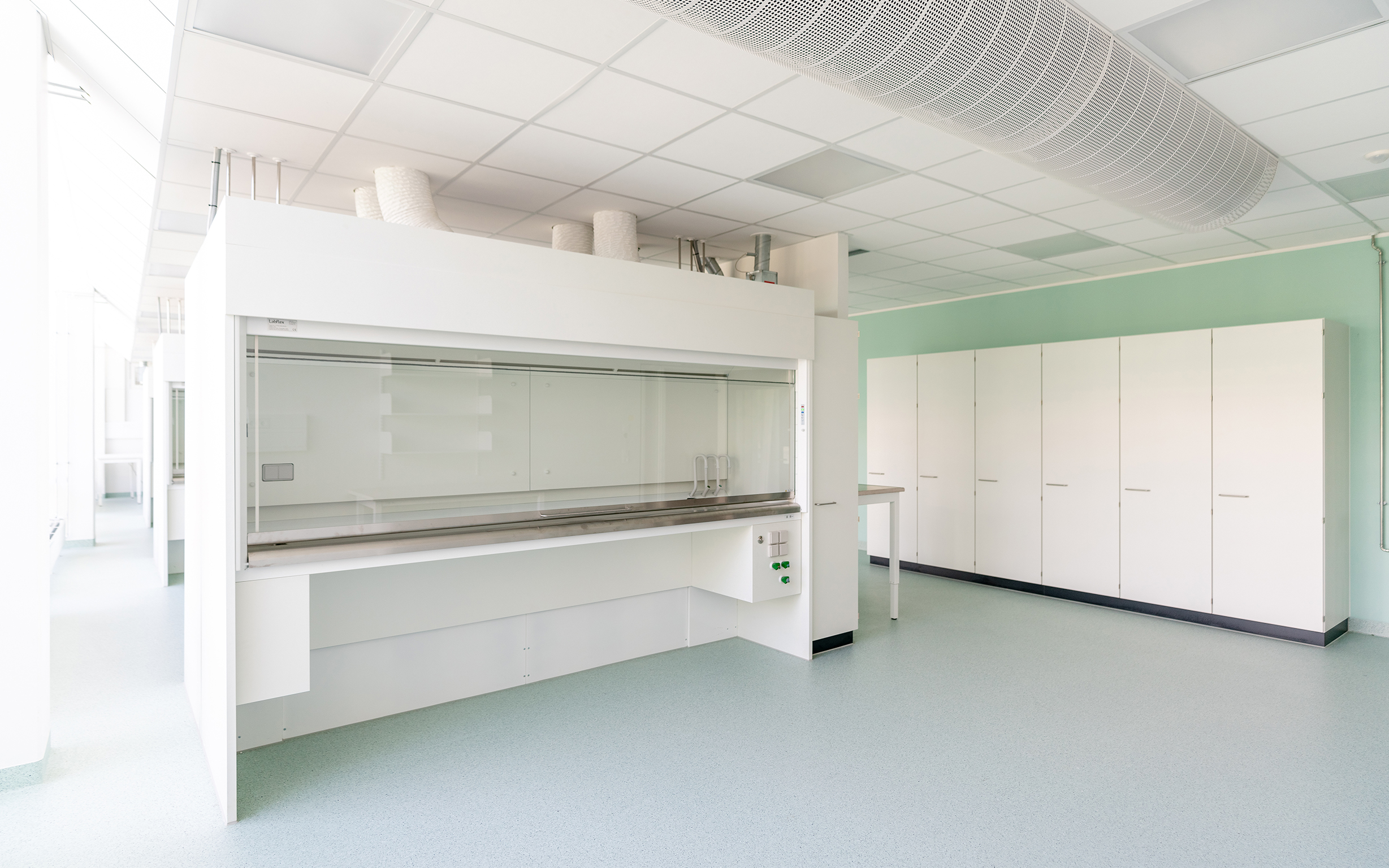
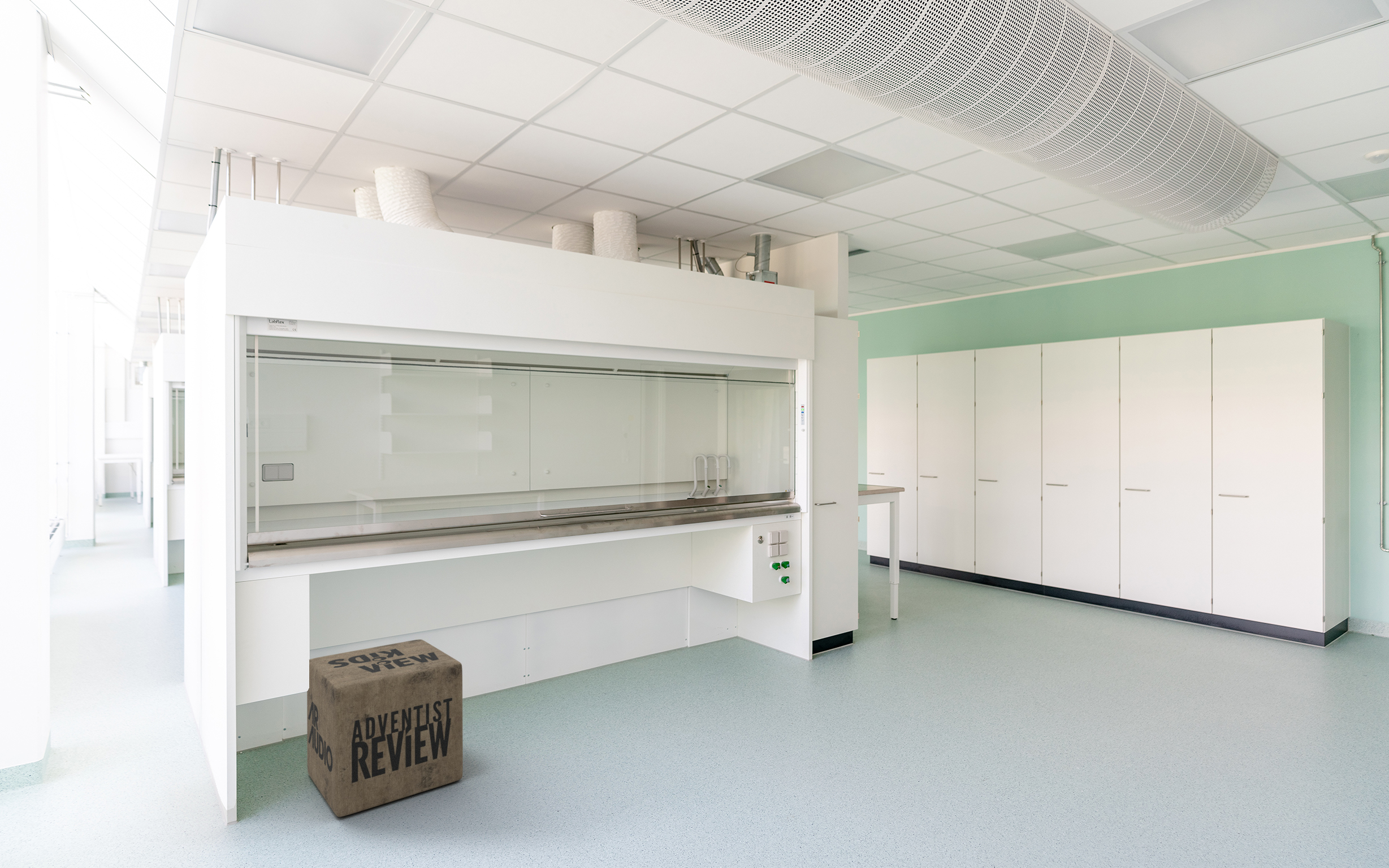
+ cardboard box (384, 718)
